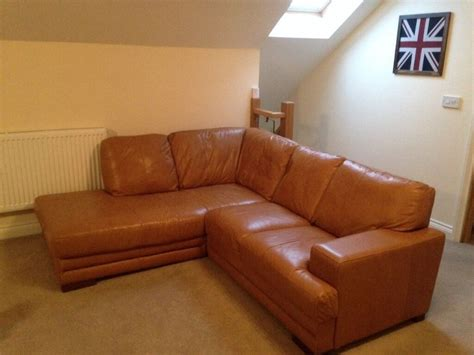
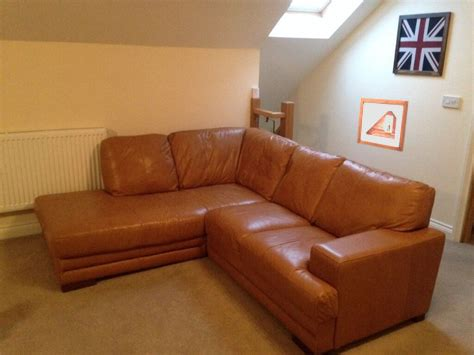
+ picture frame (380, 123)
